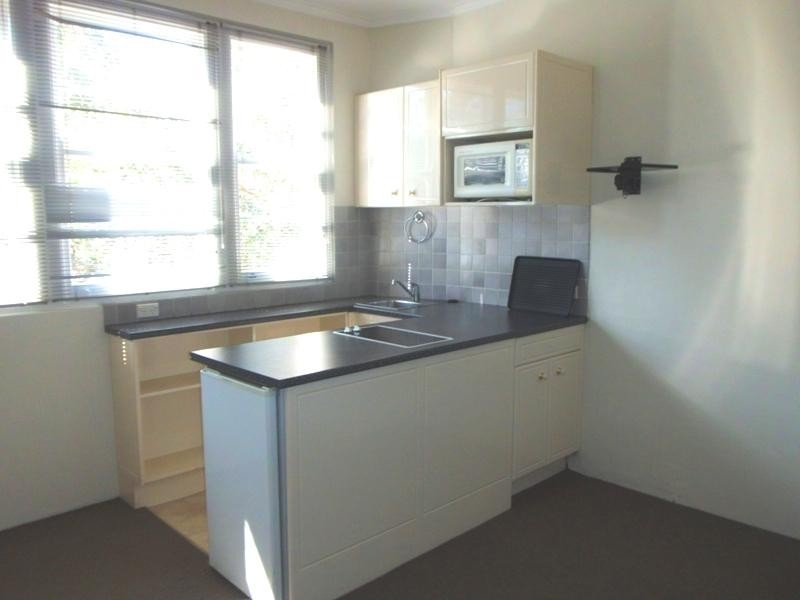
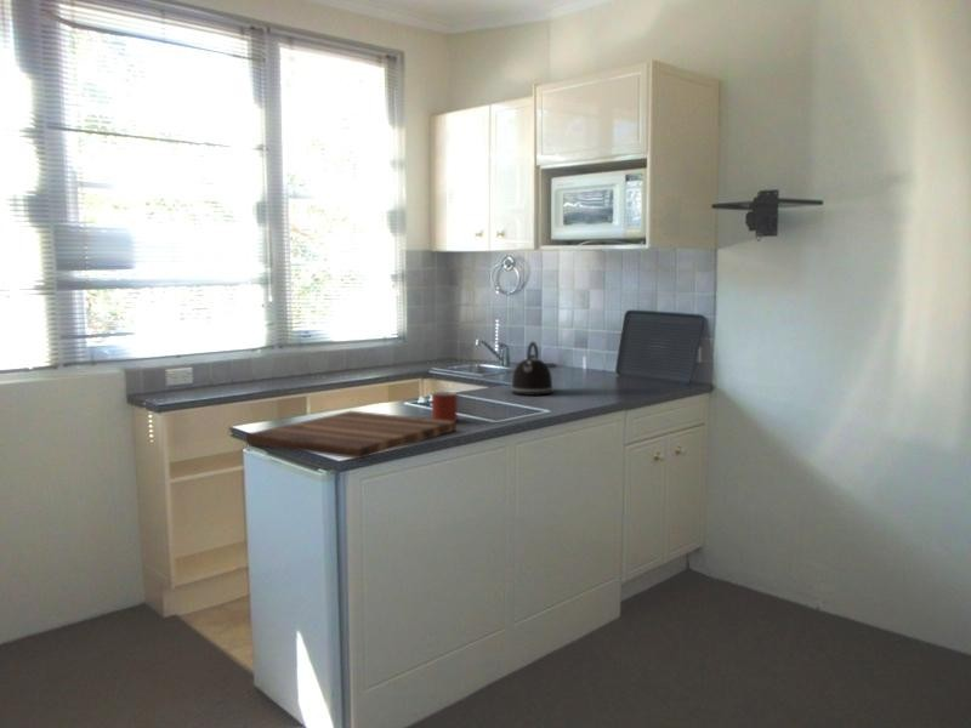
+ kettle (532, 366)
+ mug (444, 405)
+ cutting board (354, 432)
